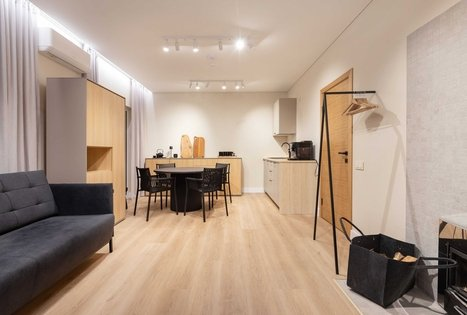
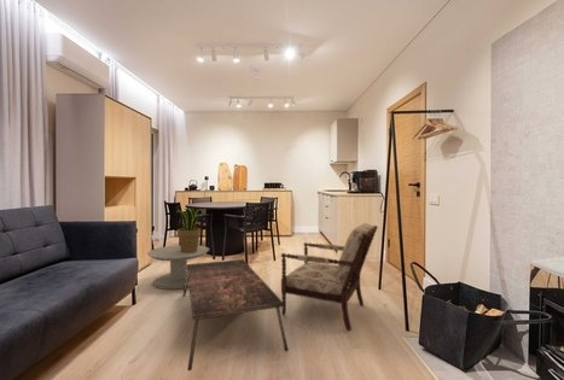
+ coffee table (225, 298)
+ side table (179, 265)
+ potted plant (190, 228)
+ armchair (330, 267)
